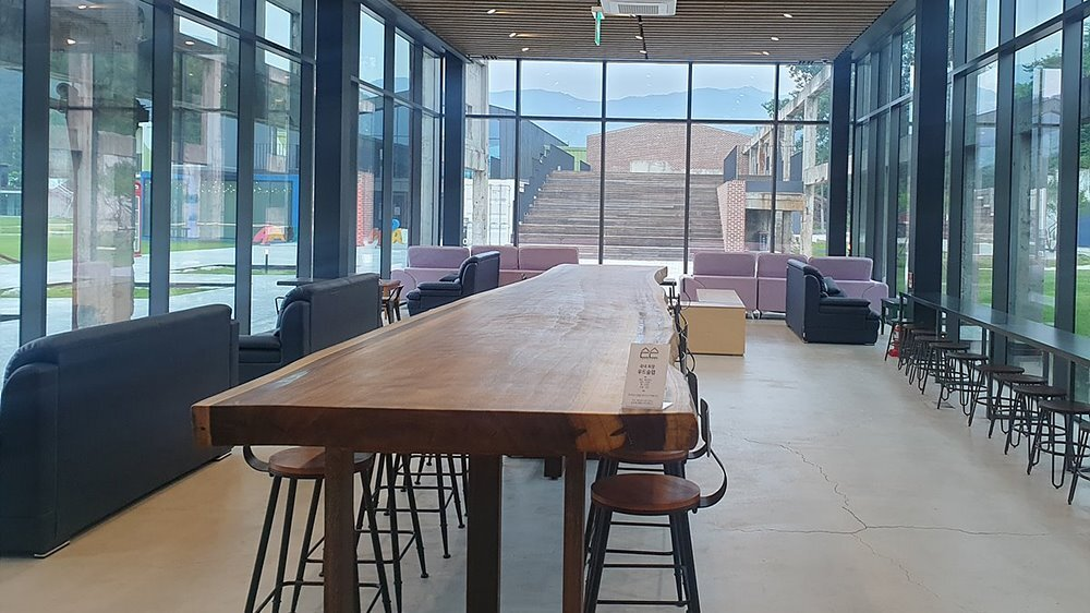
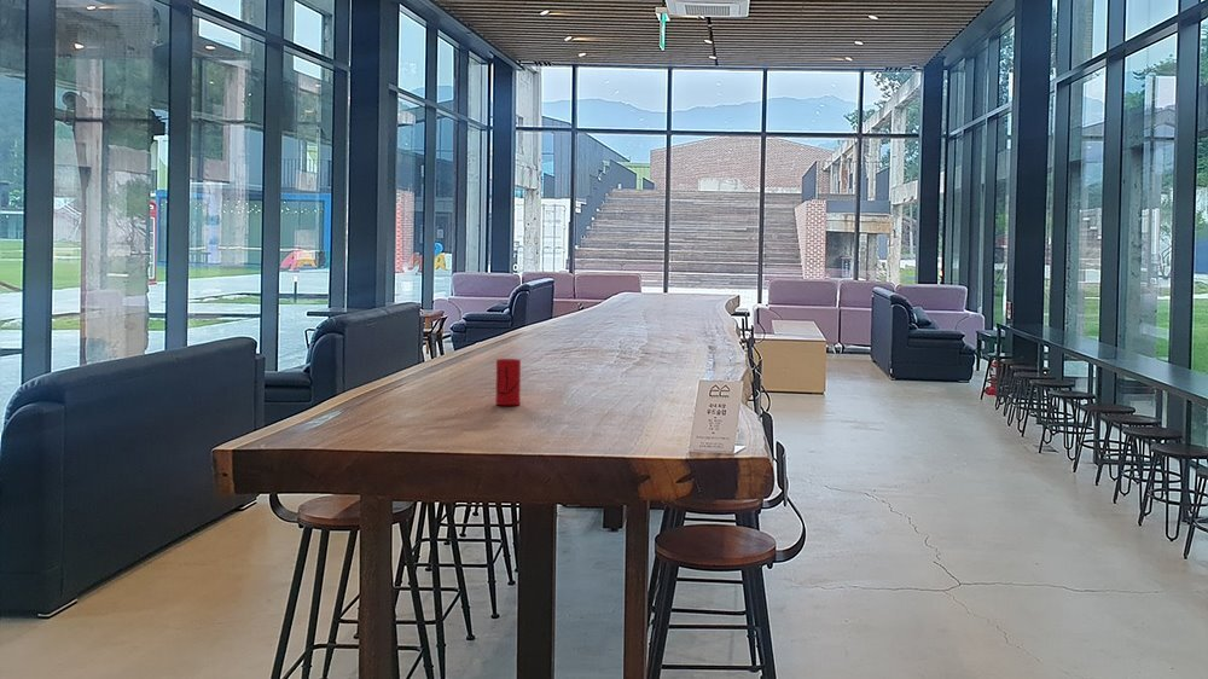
+ cup (507, 381)
